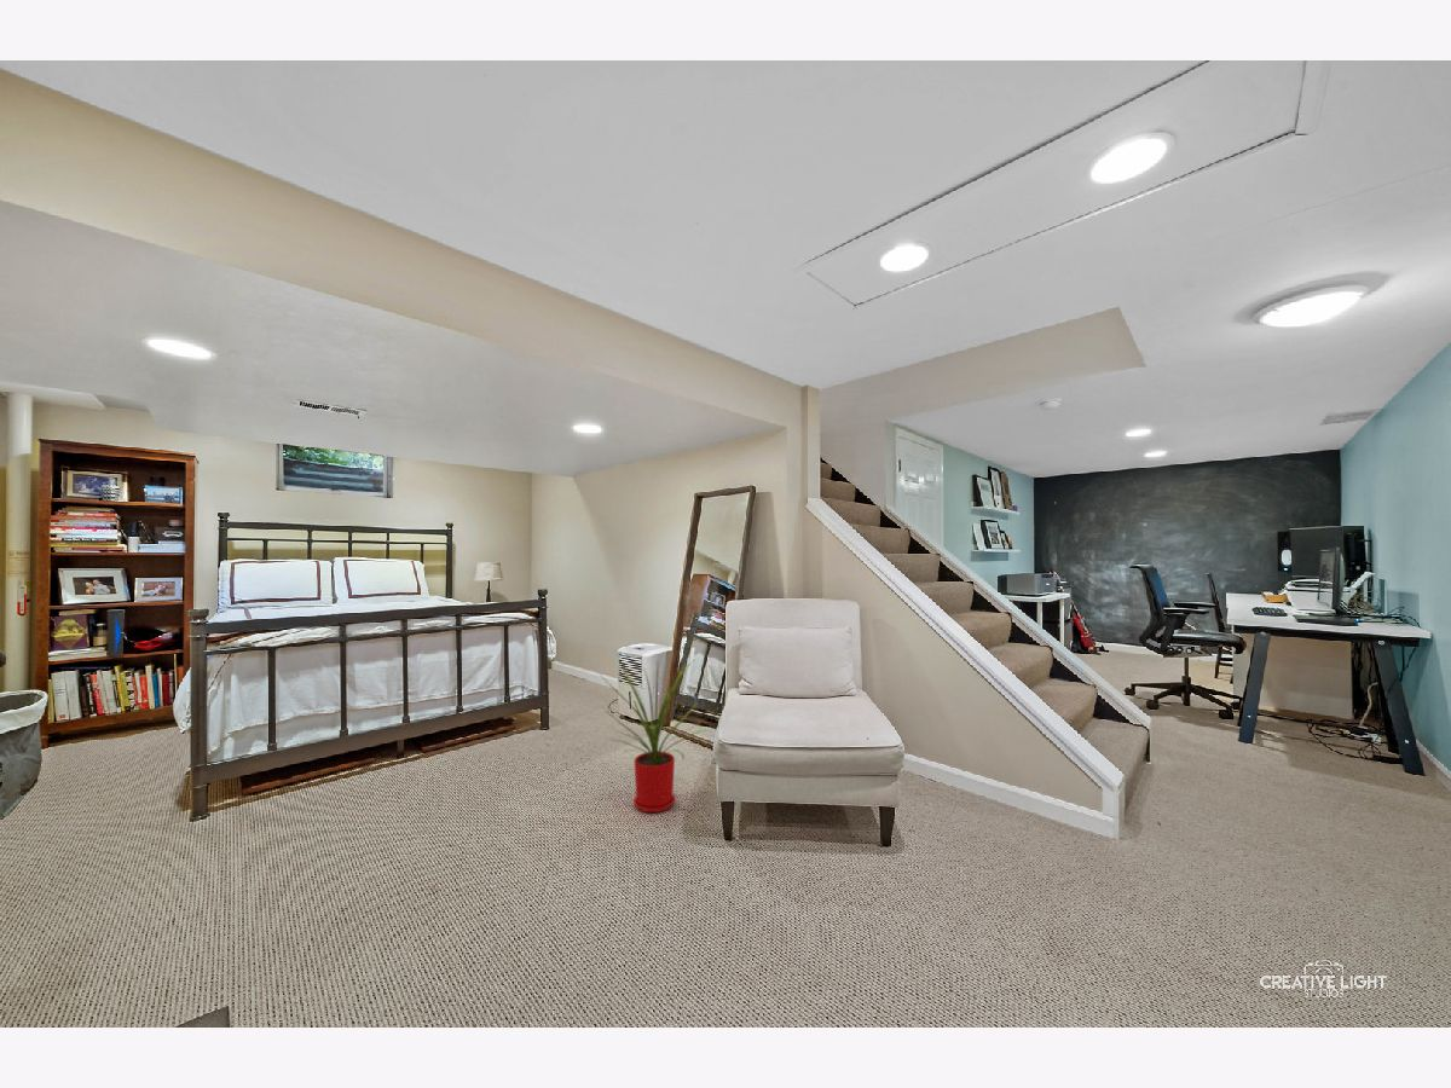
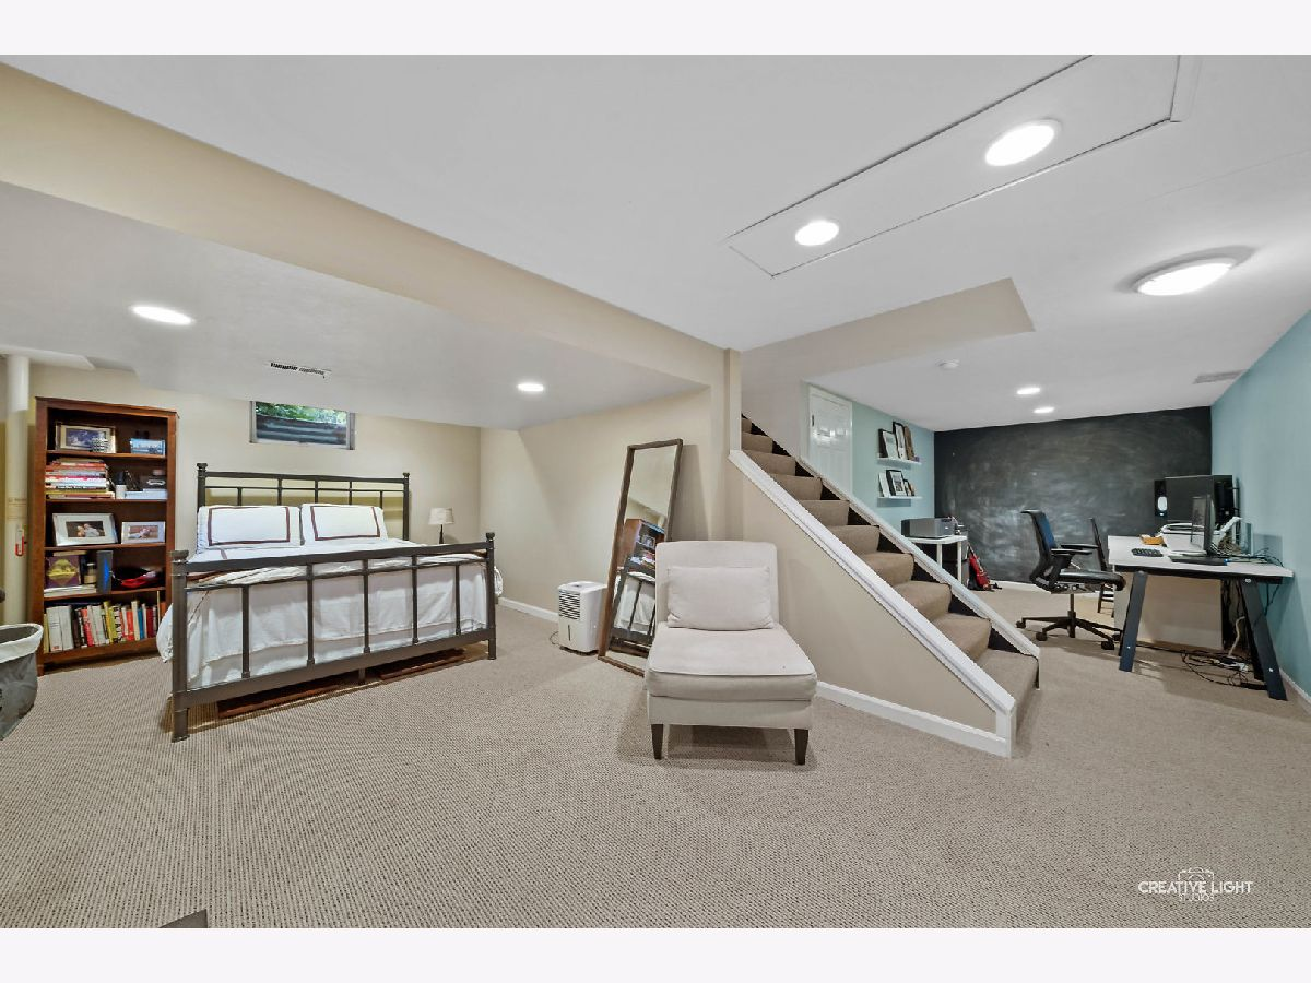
- house plant (653, 729)
